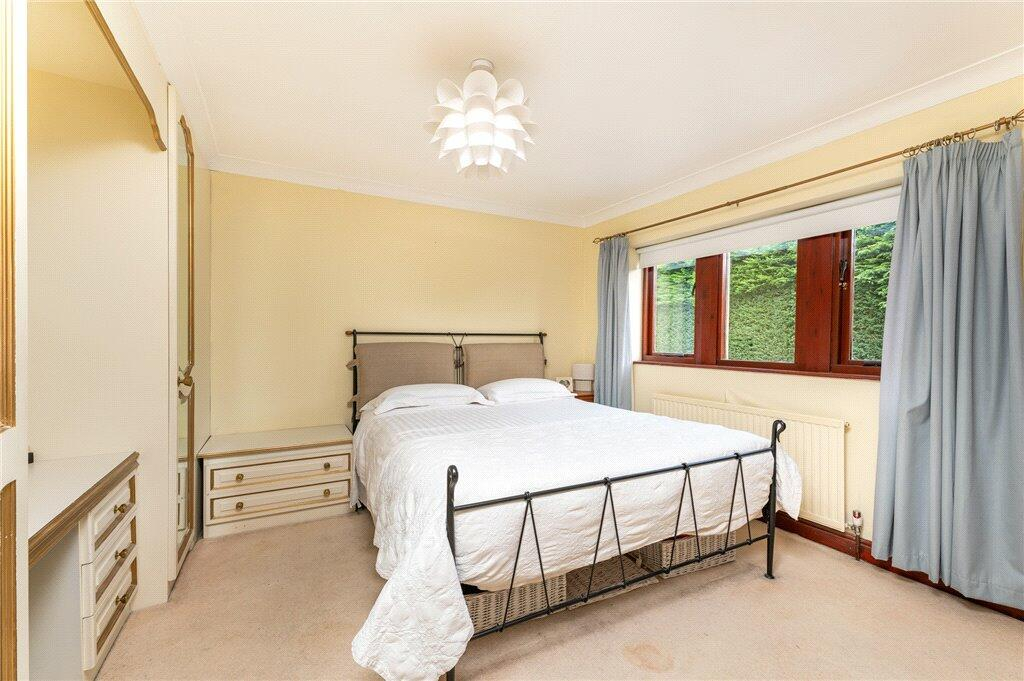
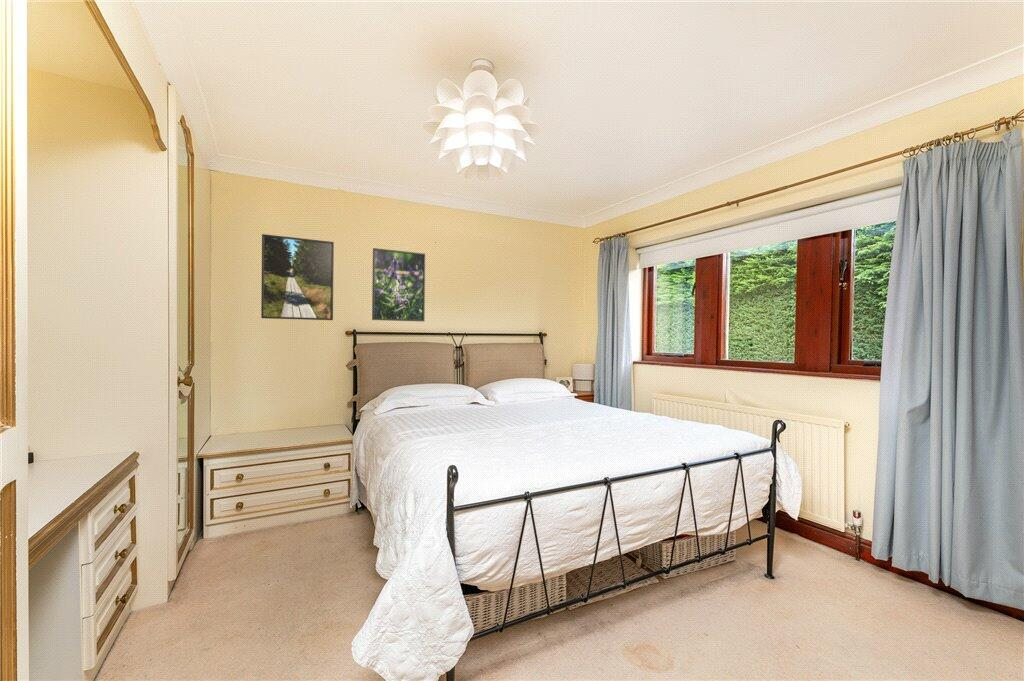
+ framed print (298, 278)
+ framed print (399, 285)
